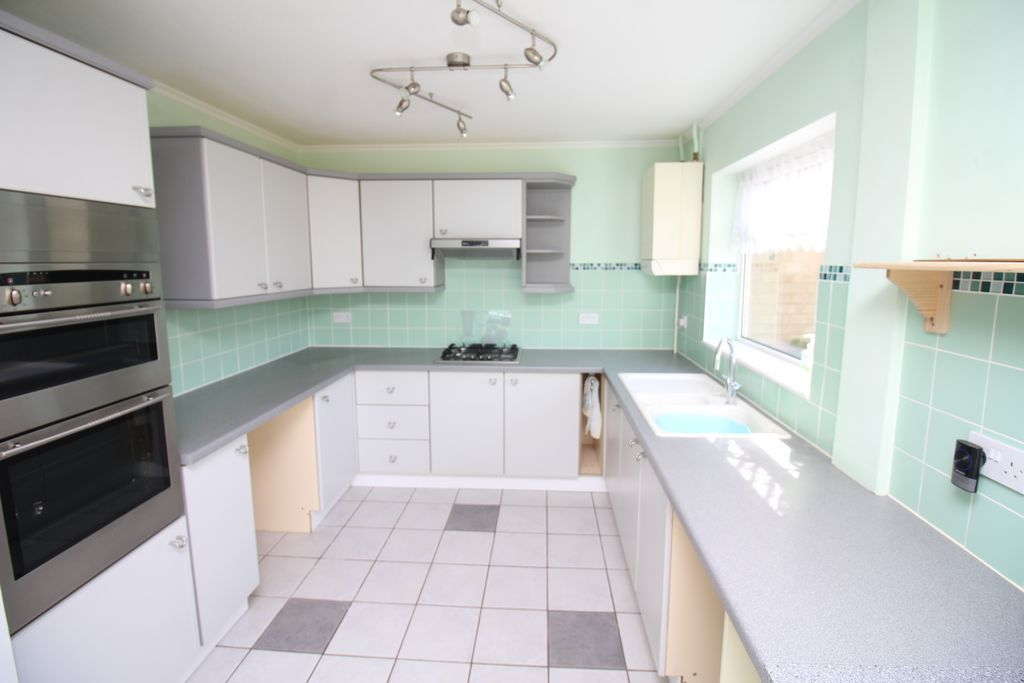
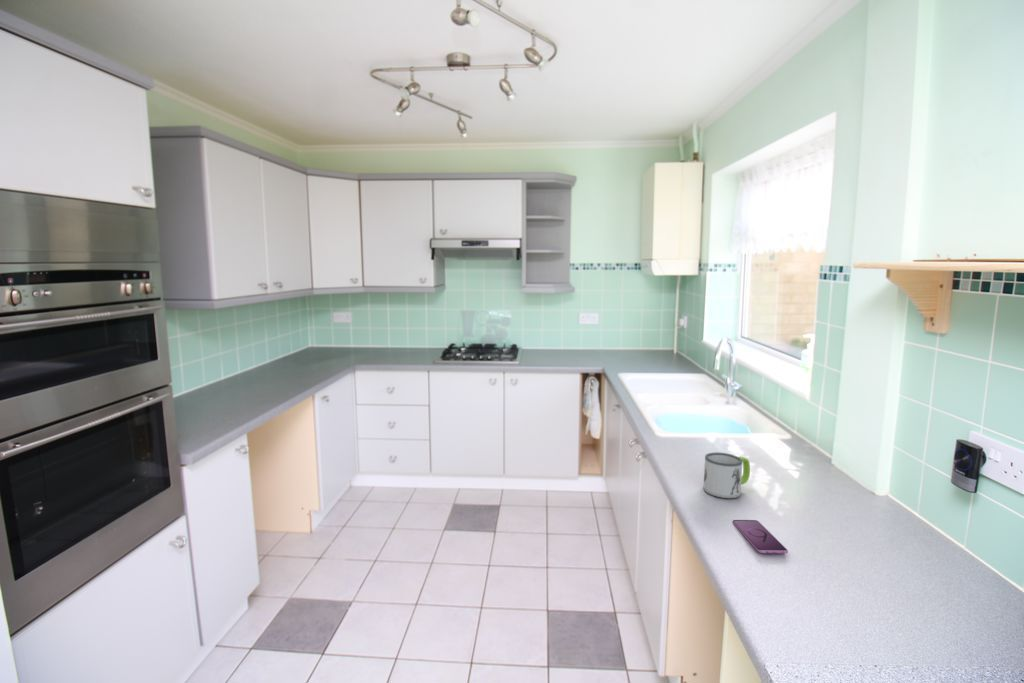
+ smartphone (758, 535)
+ mug (728, 473)
